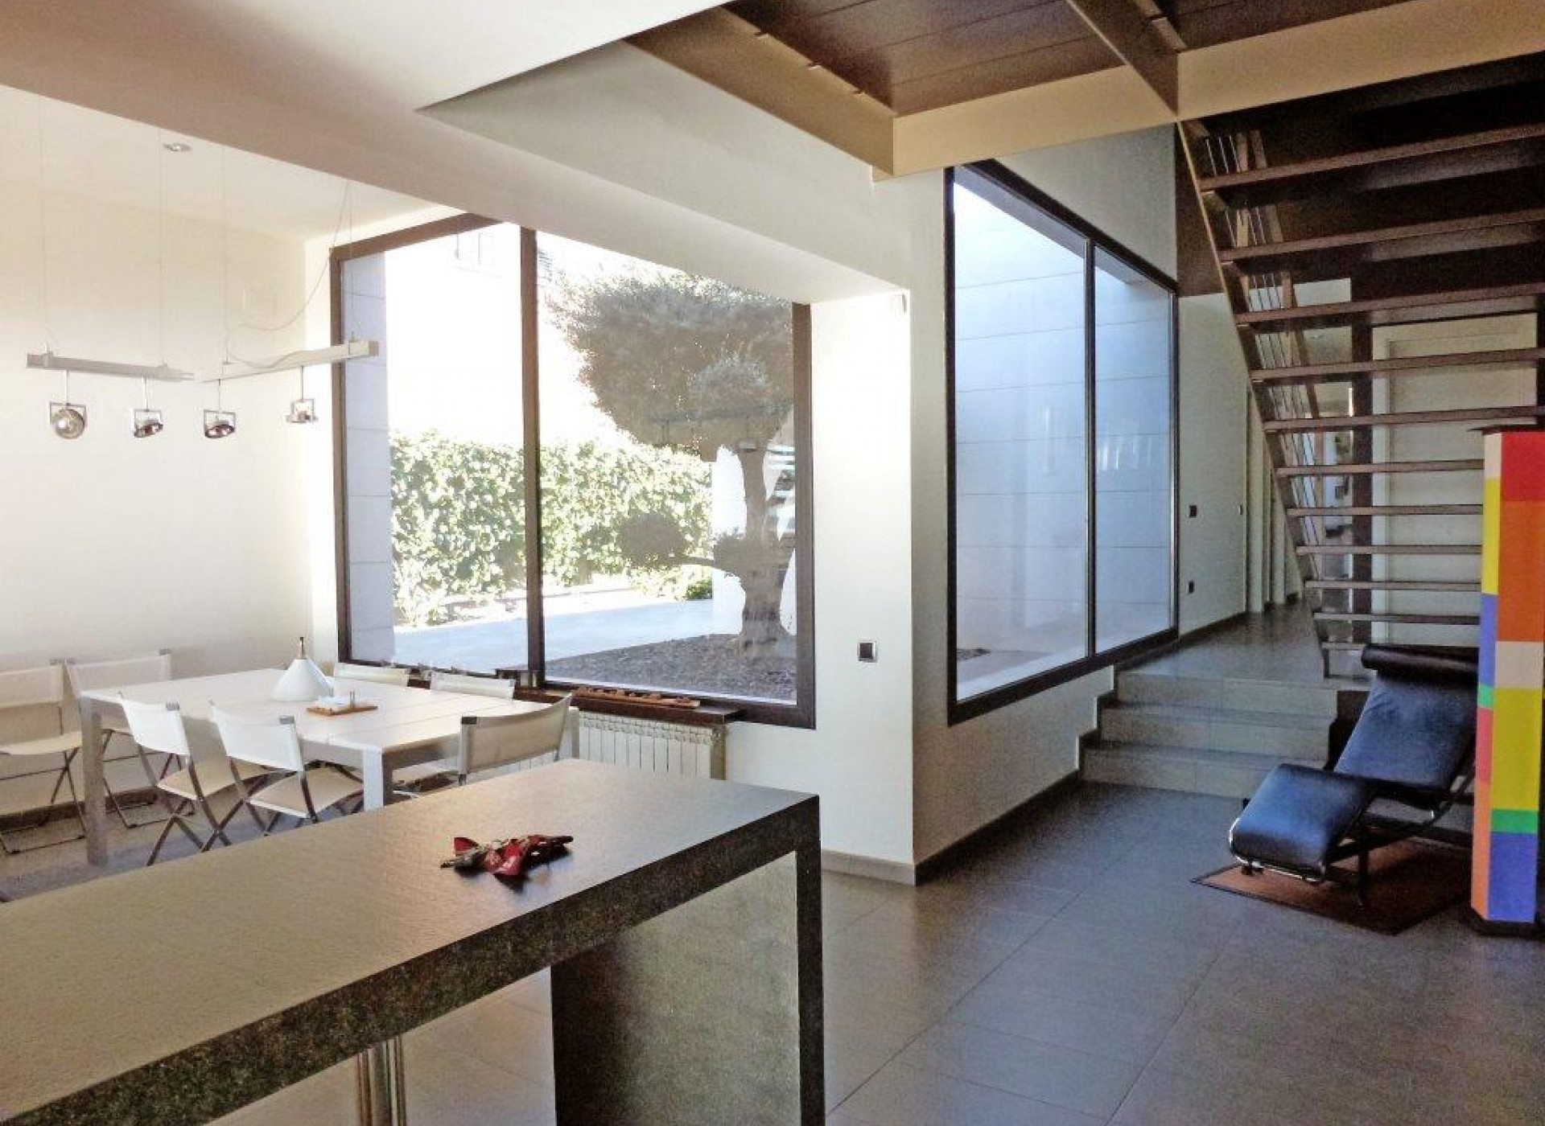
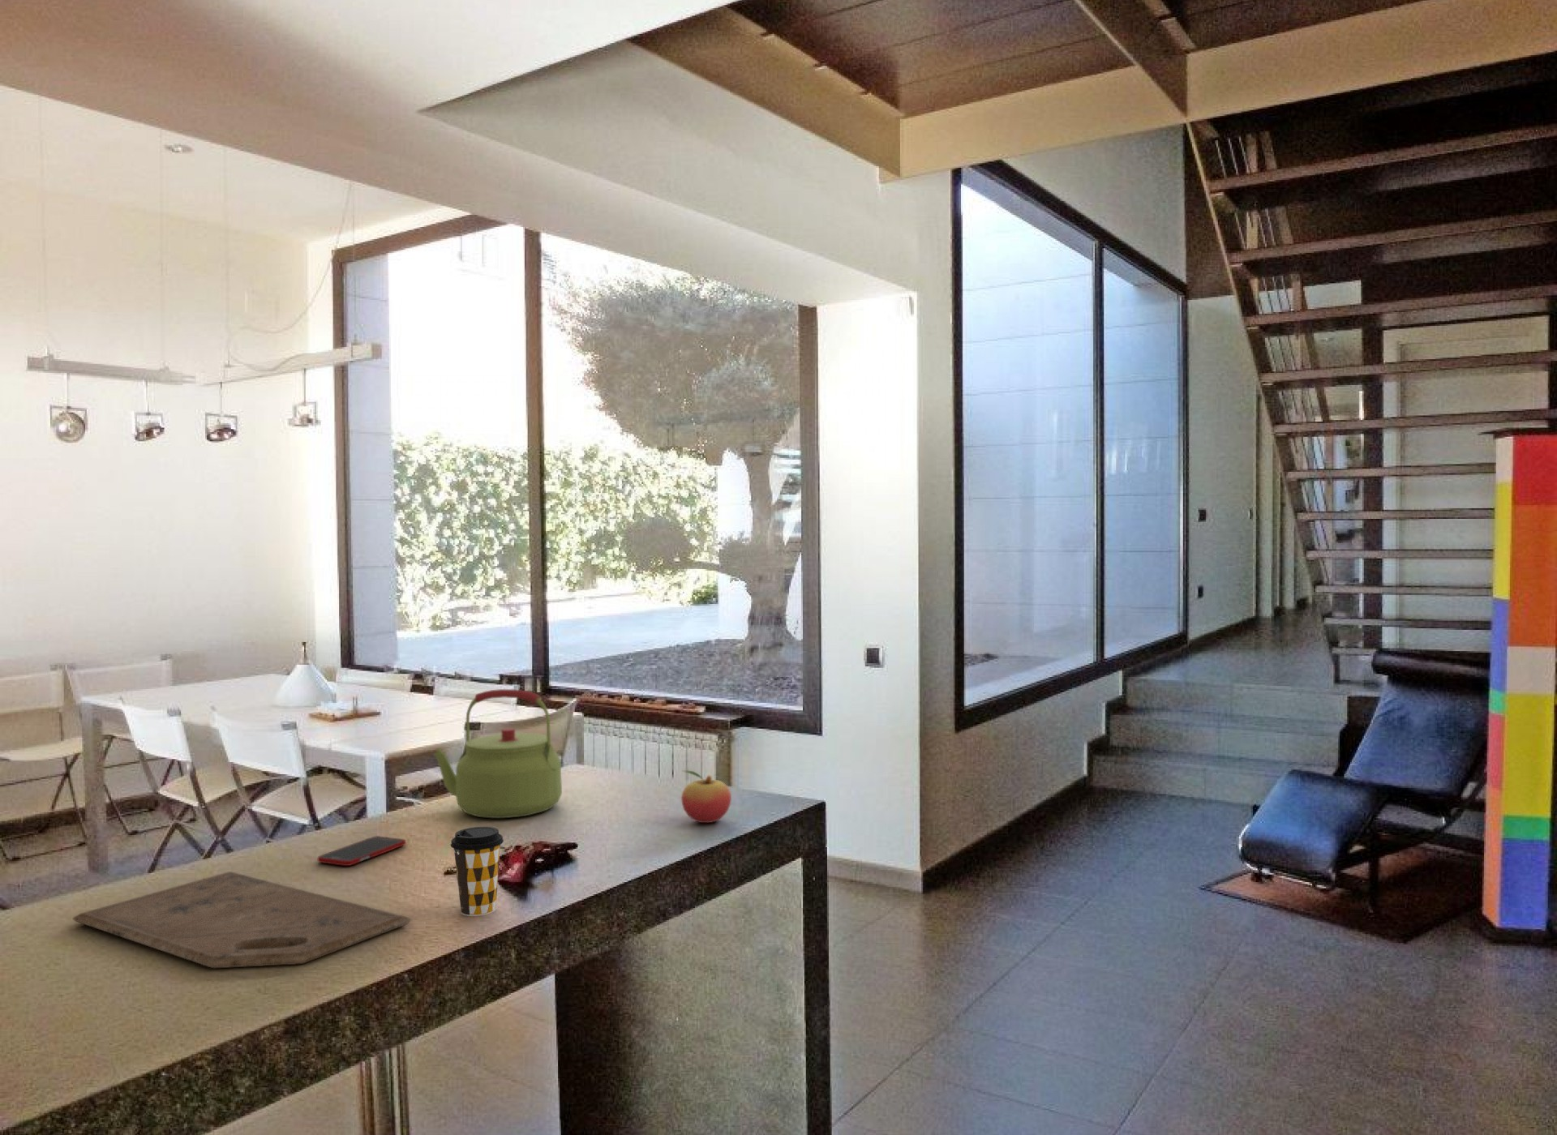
+ cutting board (241, 919)
+ kettle (494, 748)
+ fruit (706, 794)
+ coffee cup (477, 870)
+ cell phone (363, 851)
